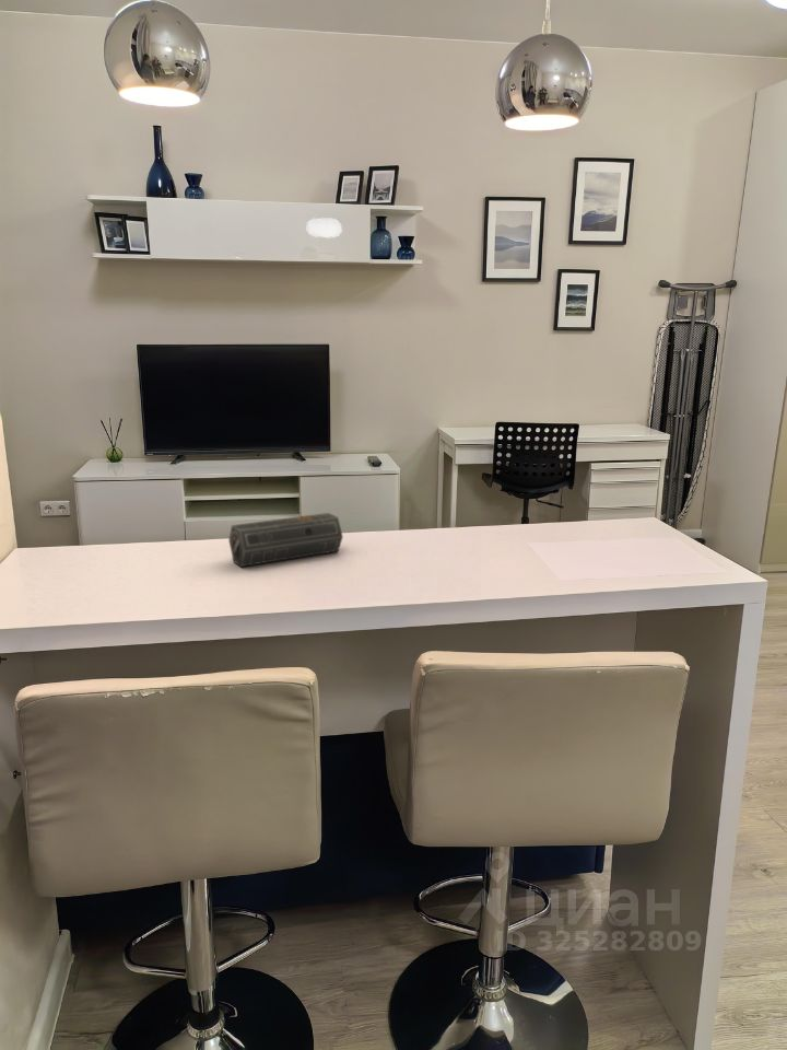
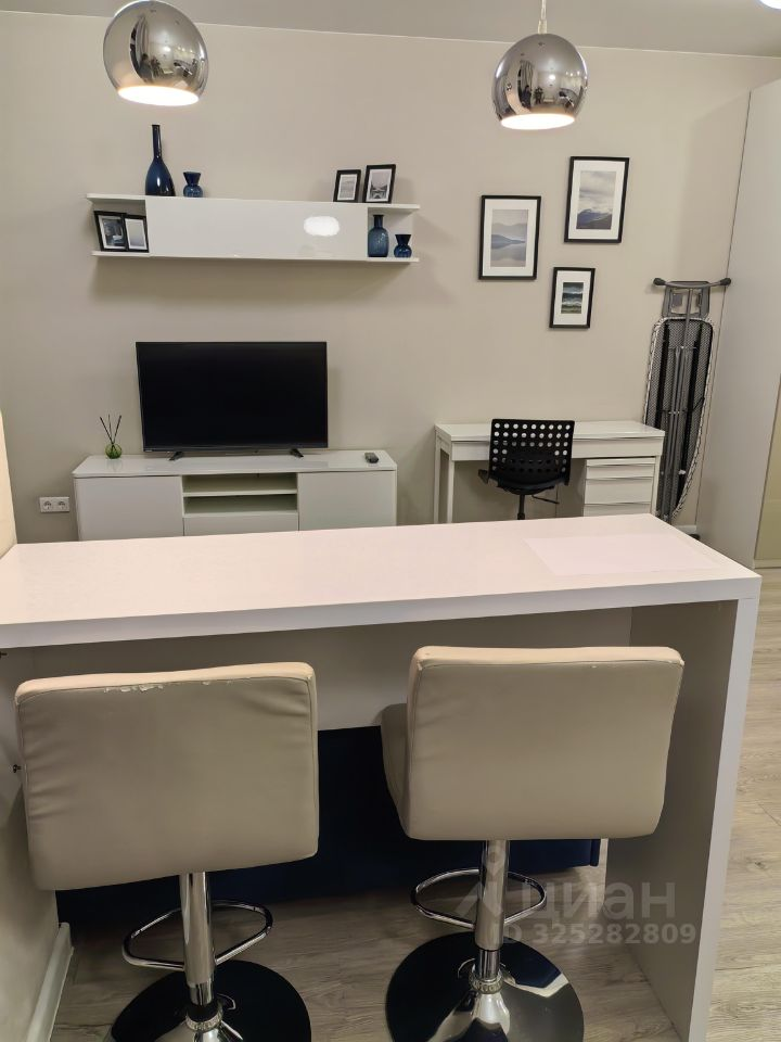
- speaker (286, 538)
